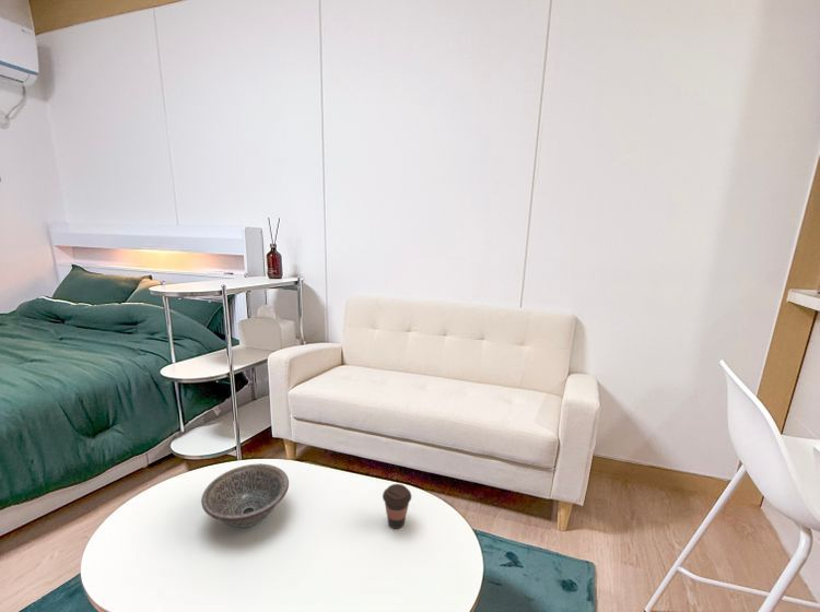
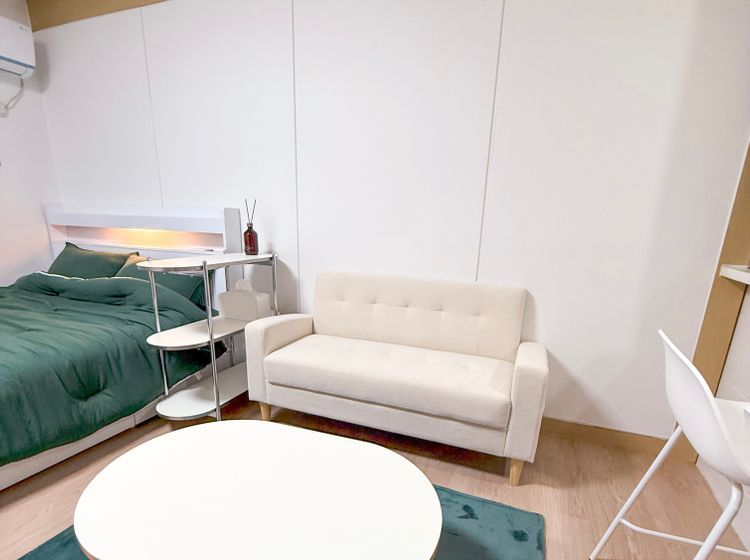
- coffee cup (396, 507)
- decorative bowl (247, 502)
